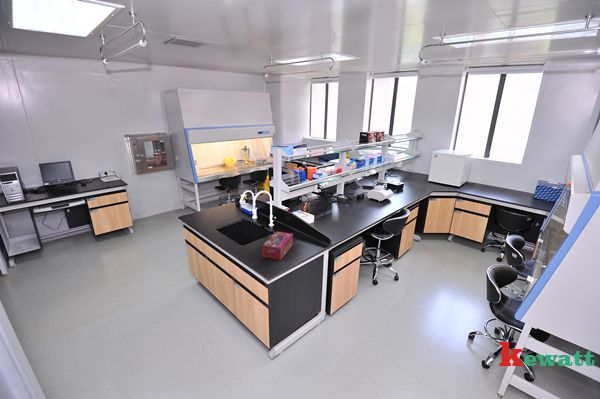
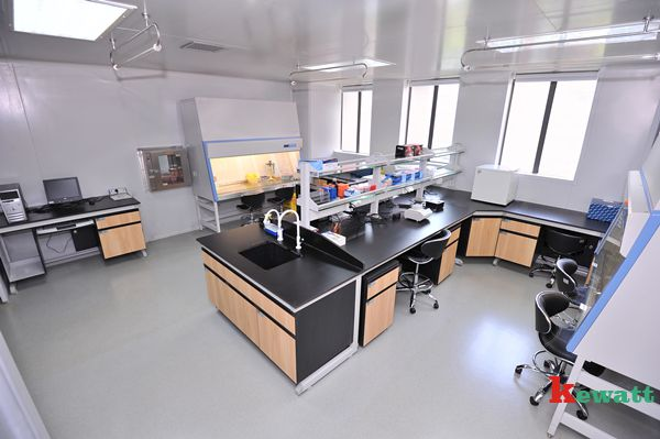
- tissue box (278, 244)
